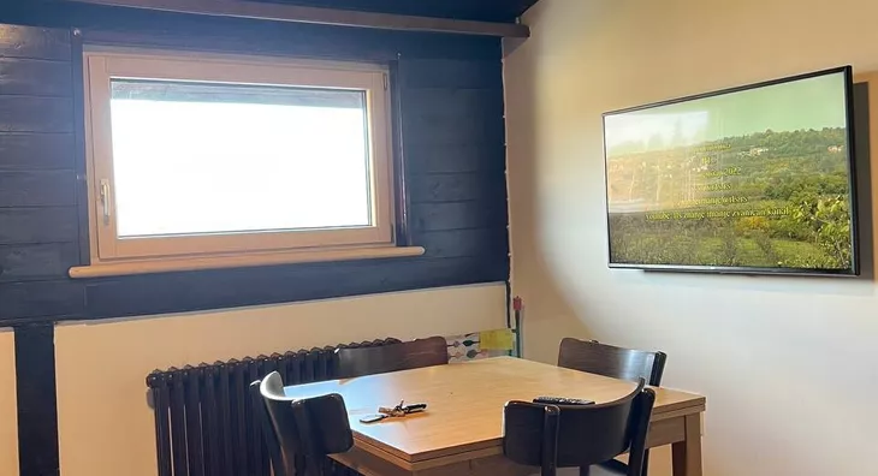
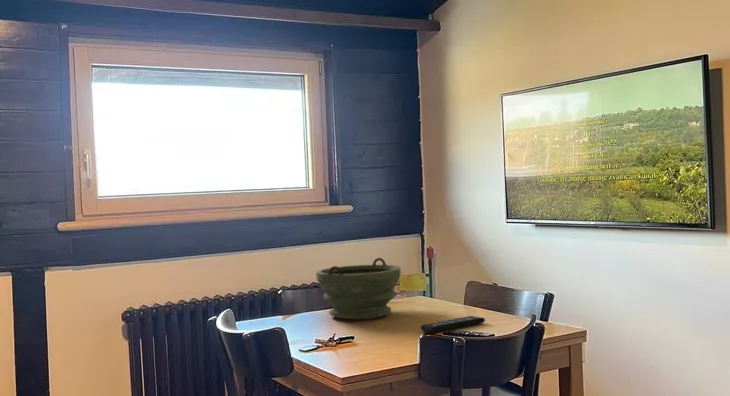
+ remote control (453, 324)
+ bowl (359, 288)
